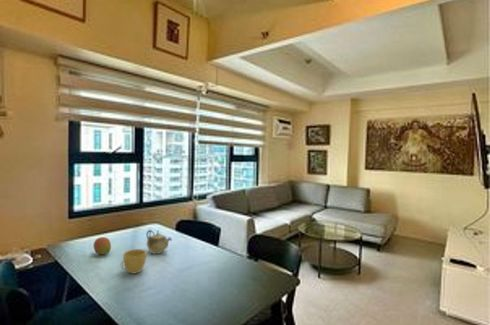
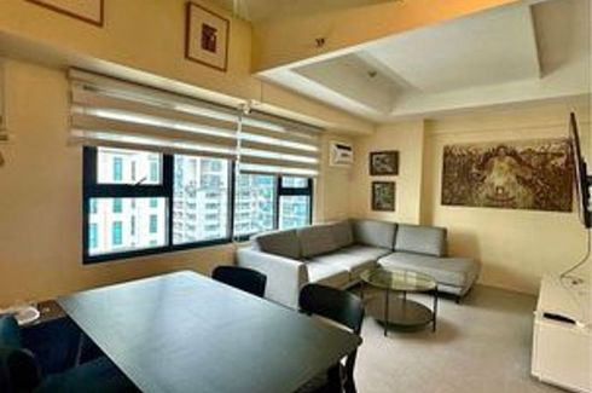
- teapot (158, 241)
- cup (132, 262)
- fruit (102, 245)
